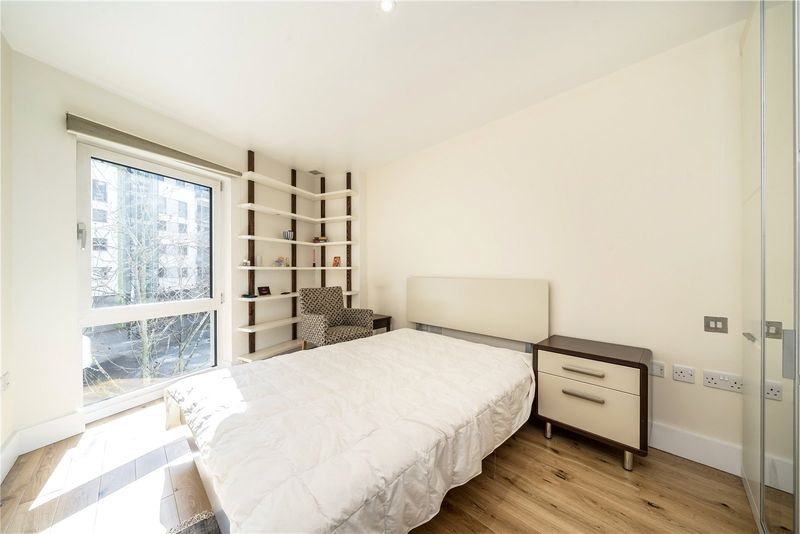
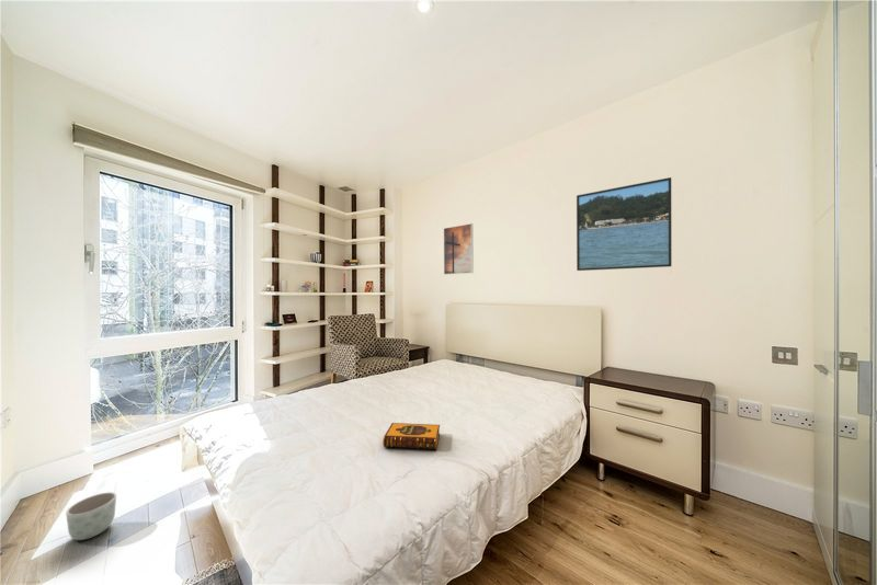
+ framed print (619, 228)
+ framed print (457, 250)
+ planter (92, 517)
+ hardback book (412, 435)
